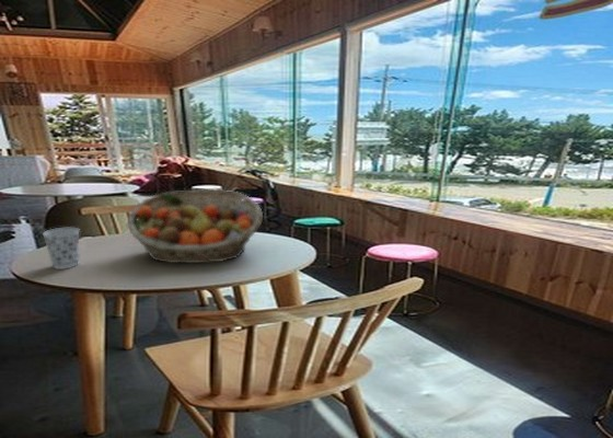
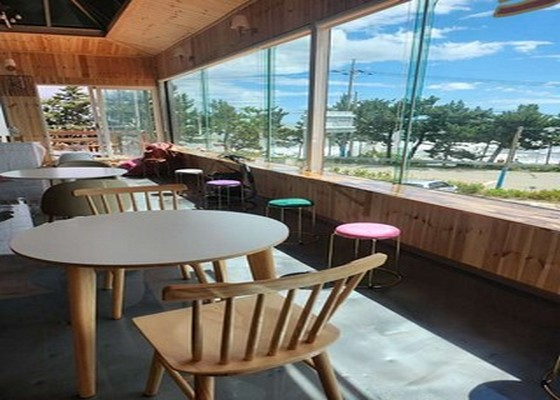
- fruit basket (197, 224)
- cup (63, 247)
